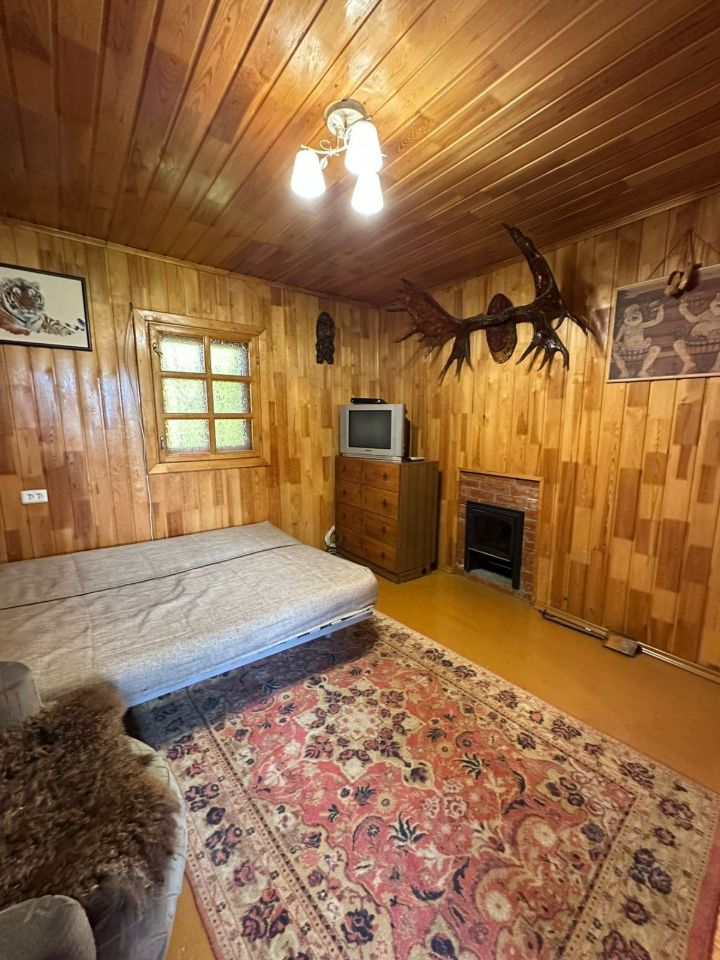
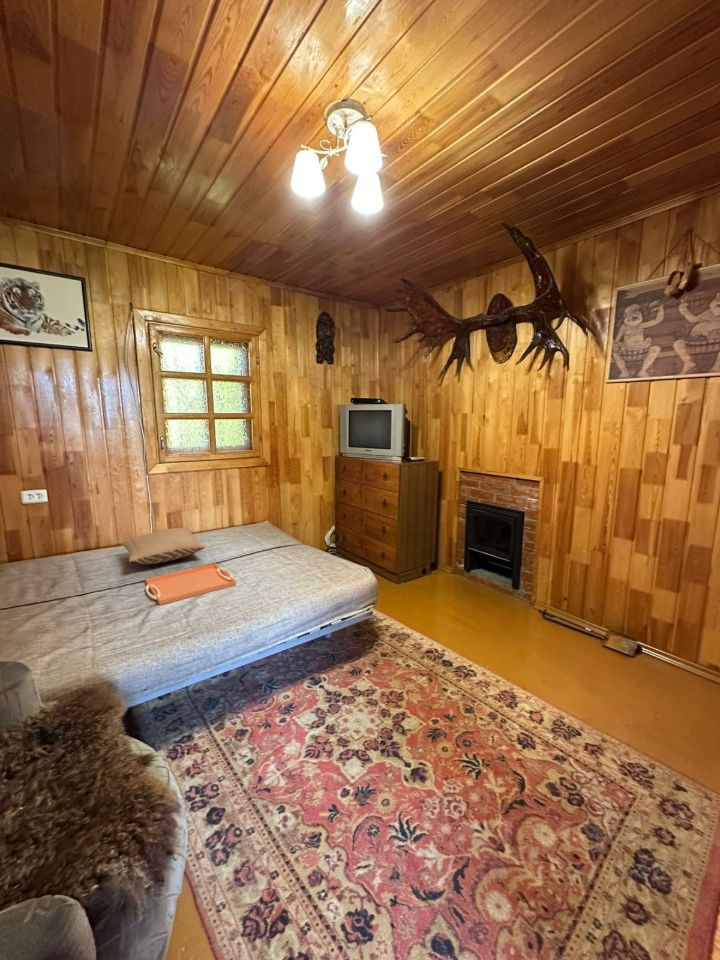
+ serving tray (190, 581)
+ pillow (162, 545)
